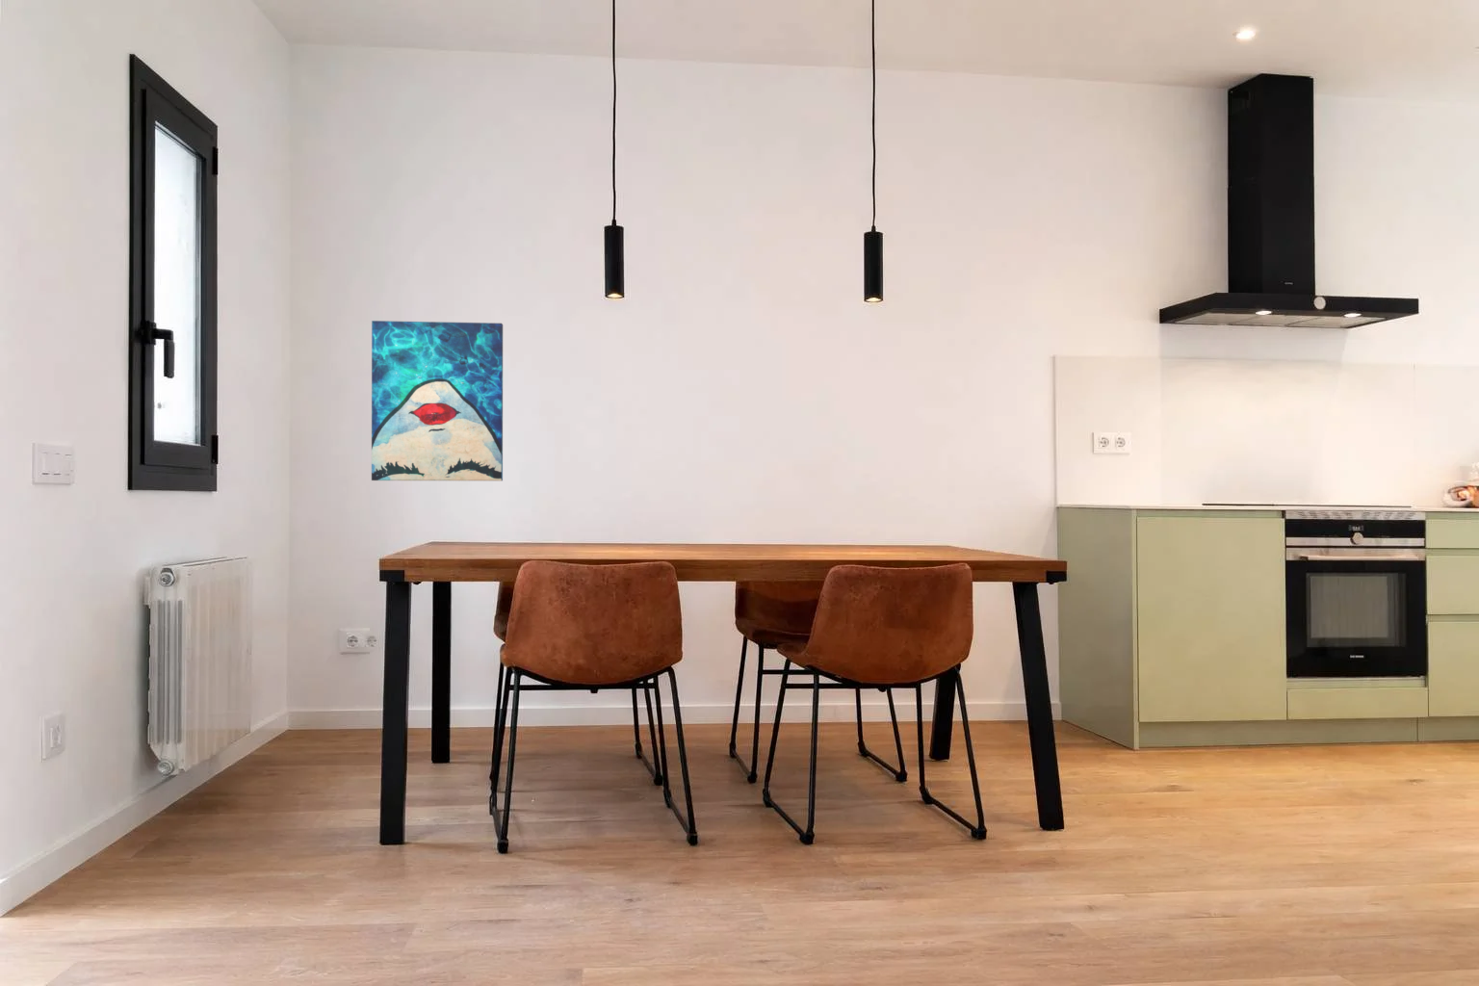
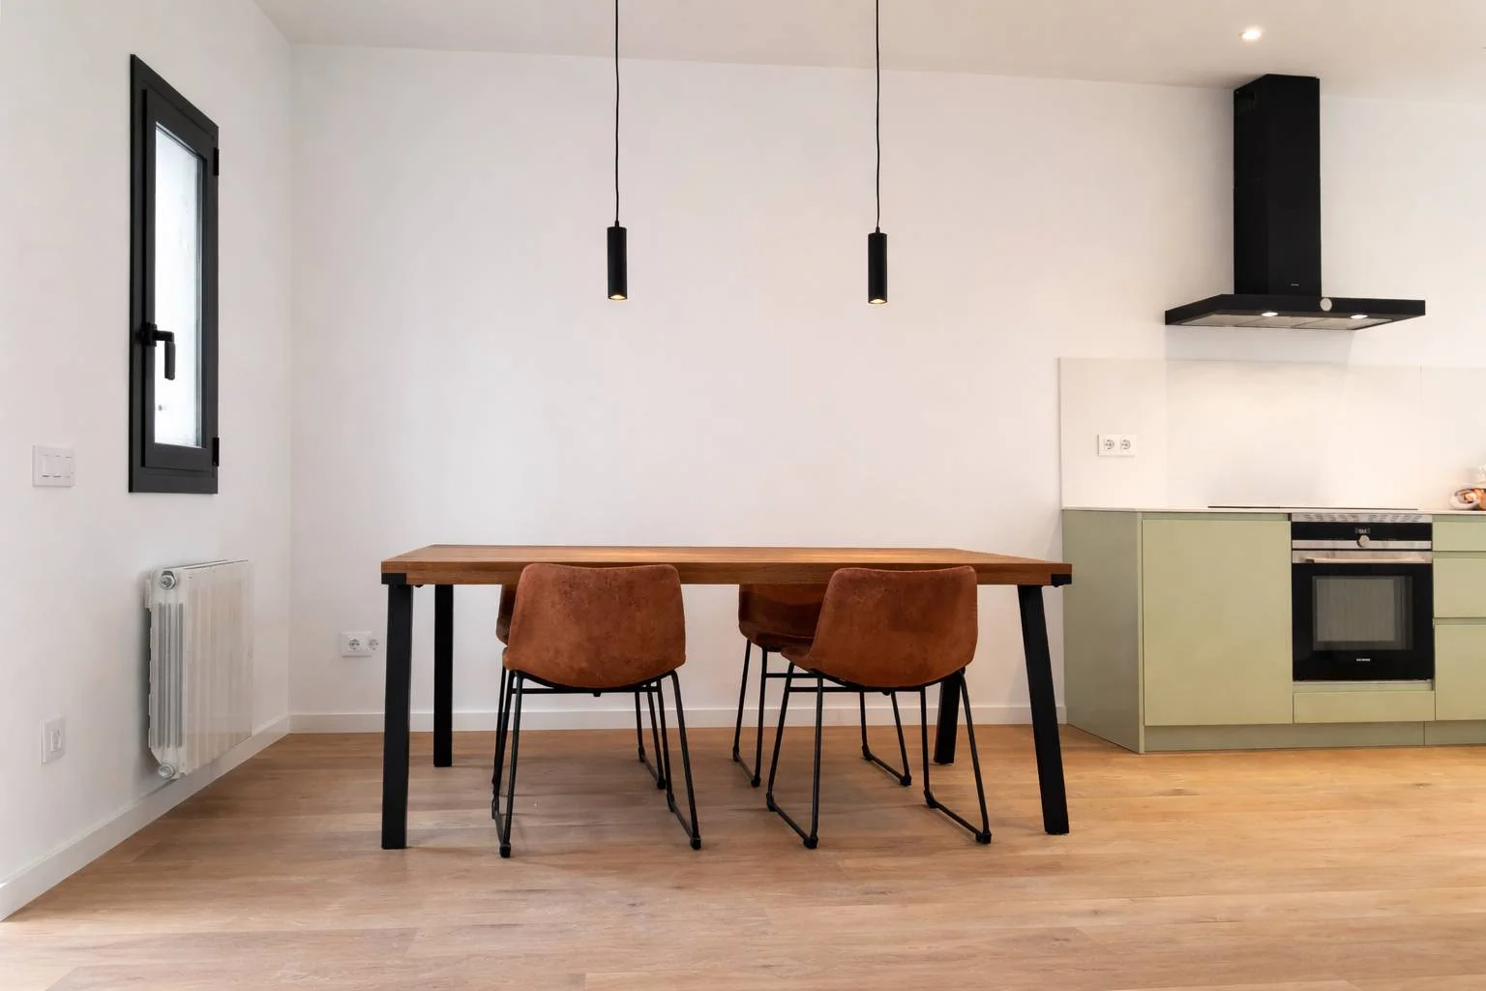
- wall art (437, 402)
